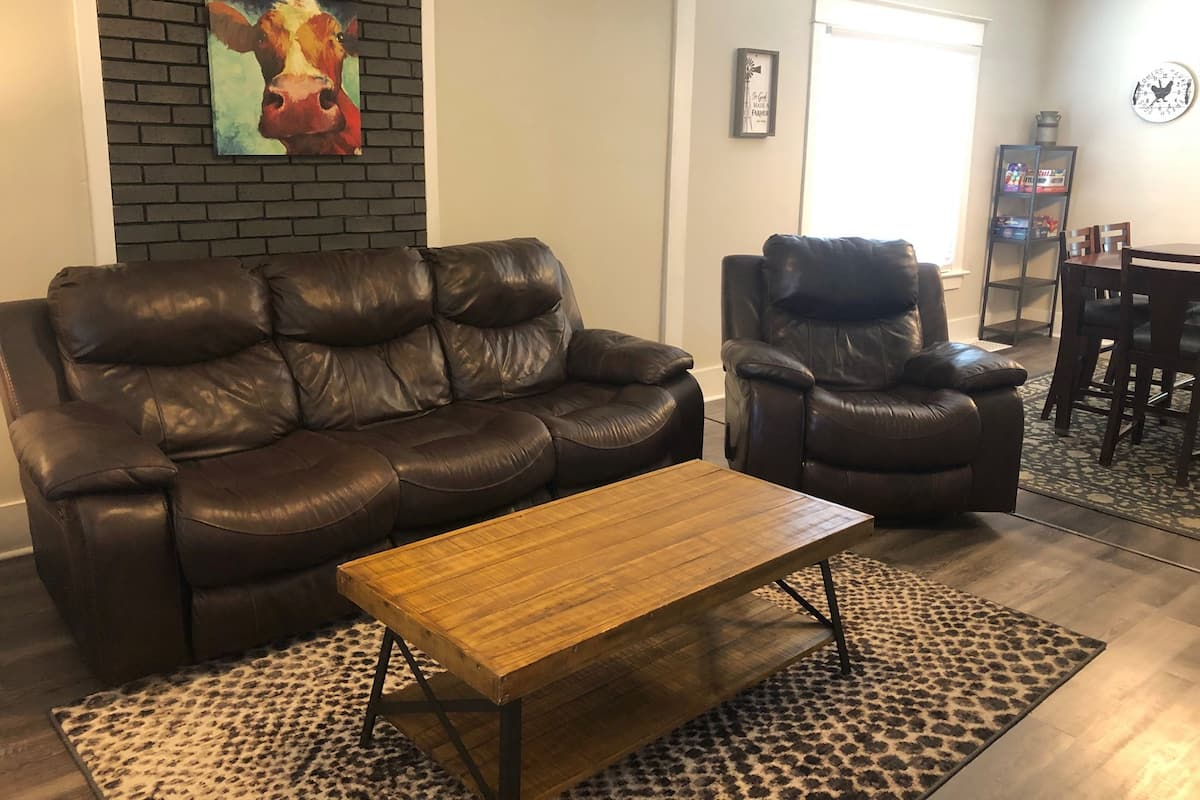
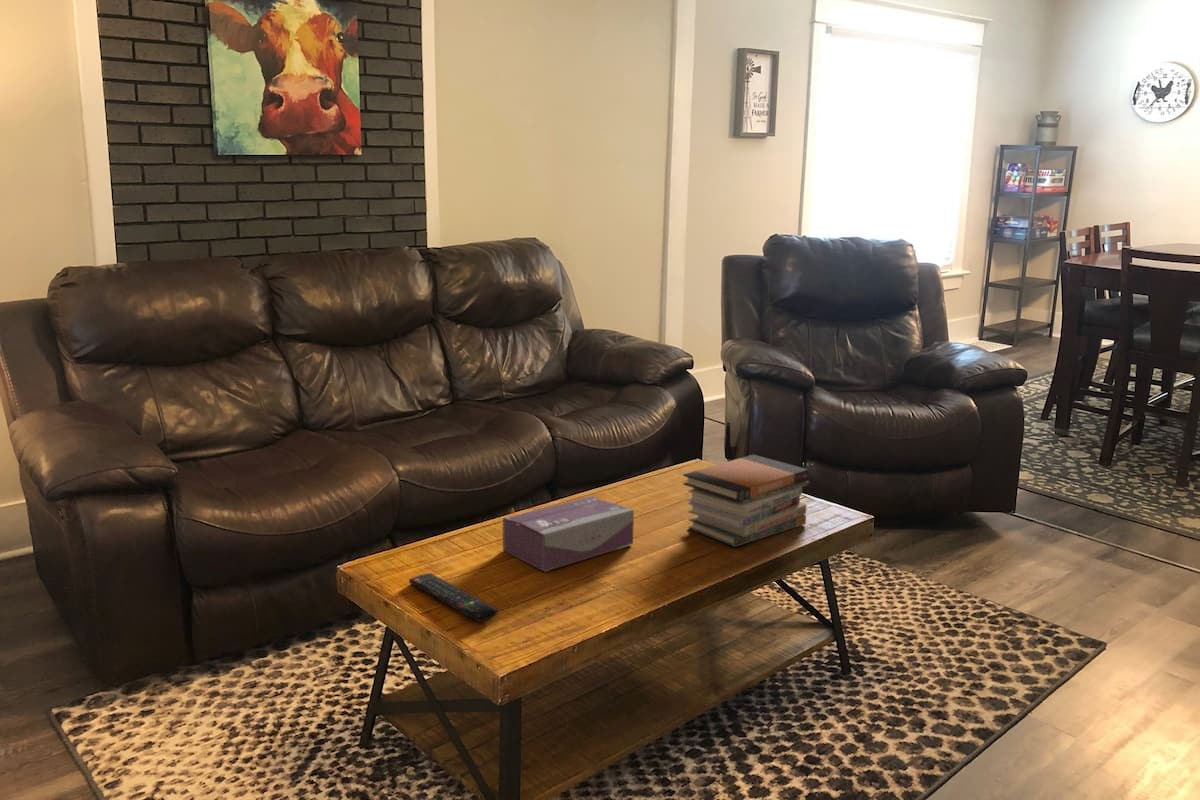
+ book stack (746, 499)
+ tissue box (568, 530)
+ remote control (451, 596)
